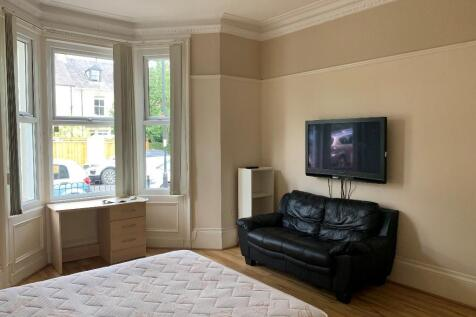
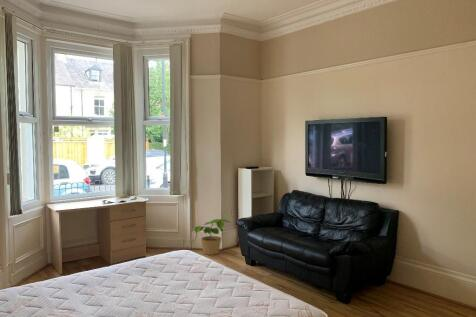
+ potted plant (212, 236)
